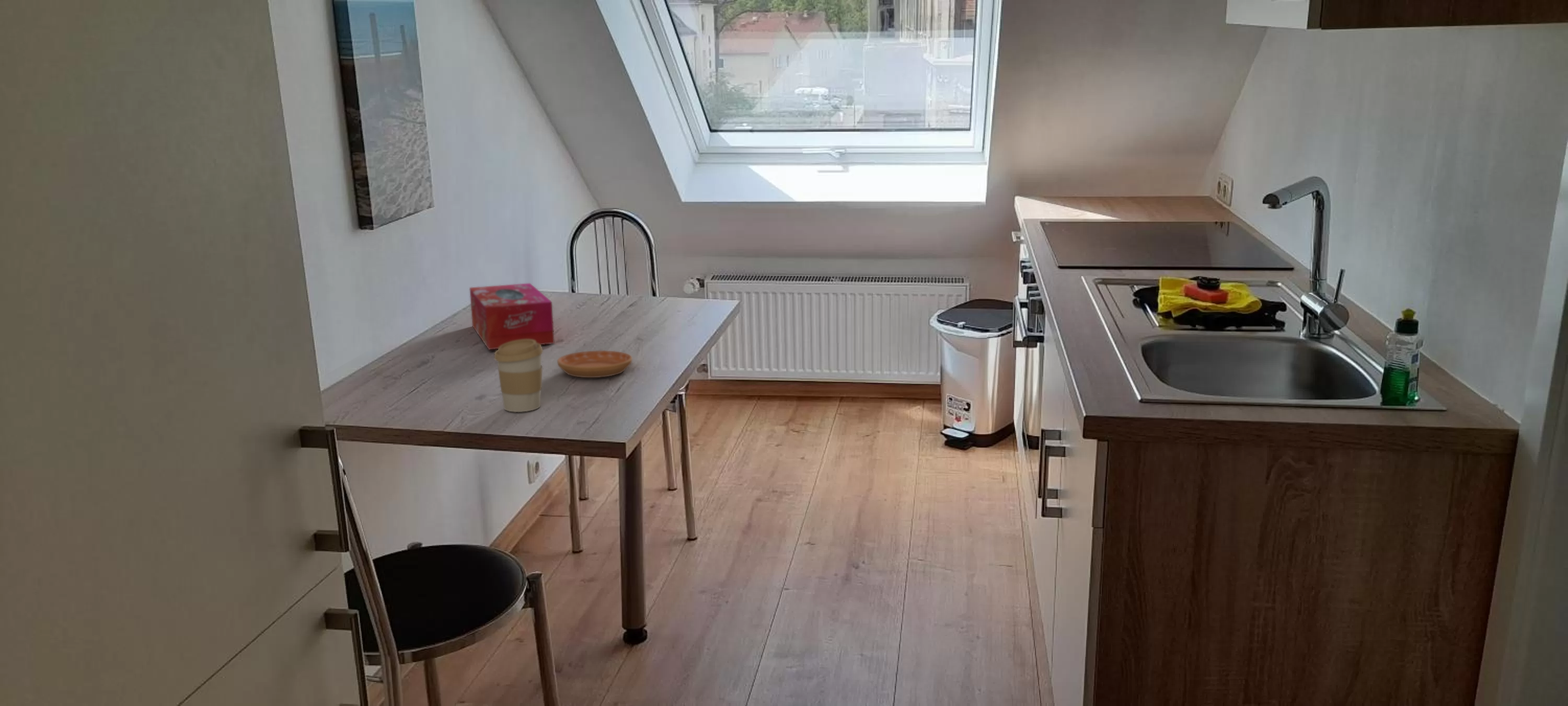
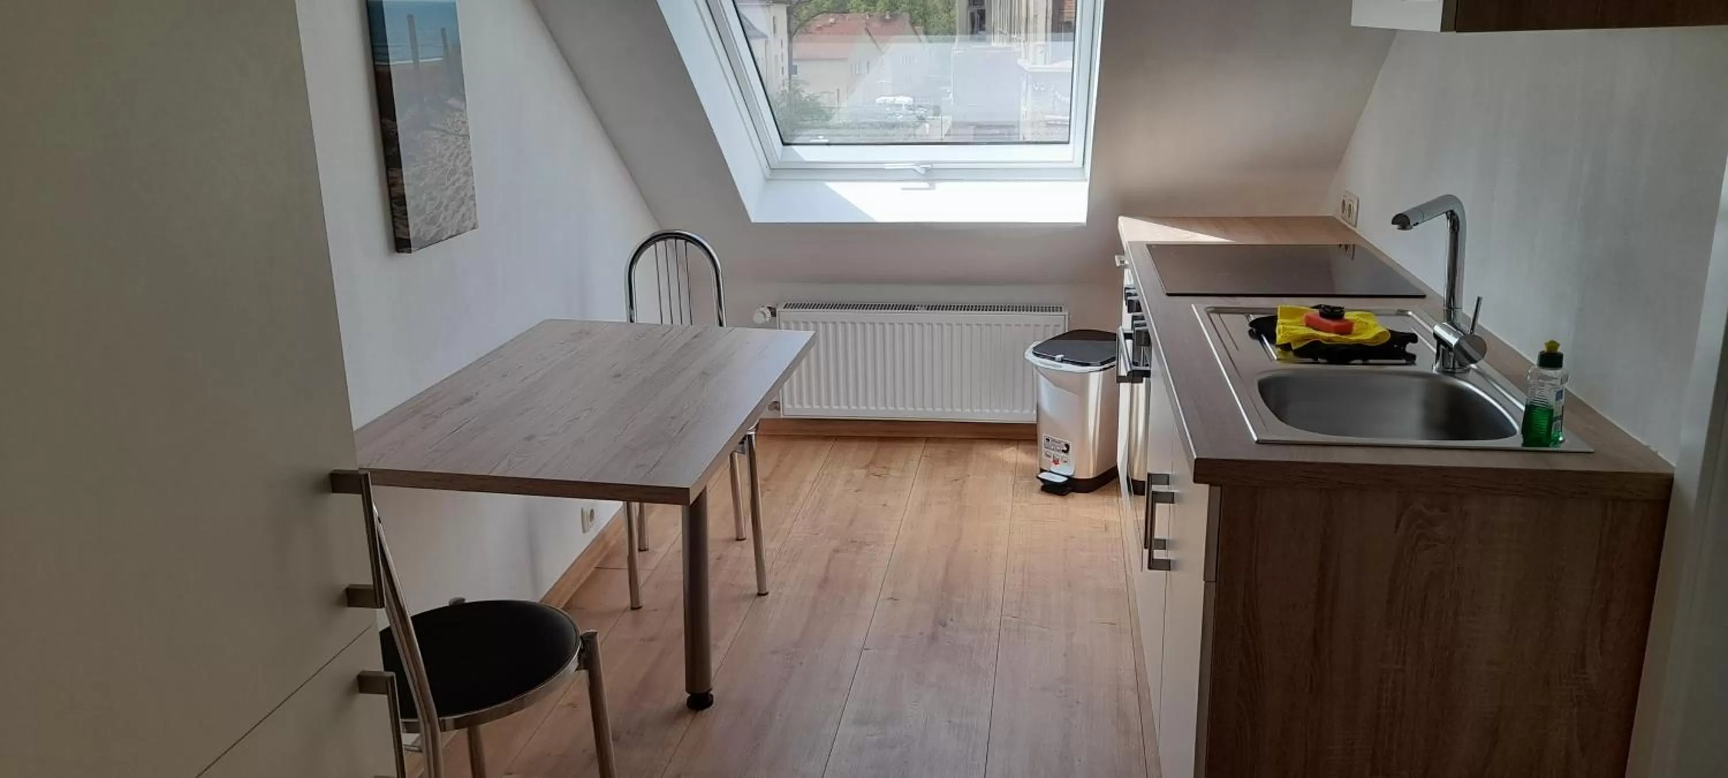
- tissue box (510, 314)
- saucer (595, 365)
- coffee cup (520, 375)
